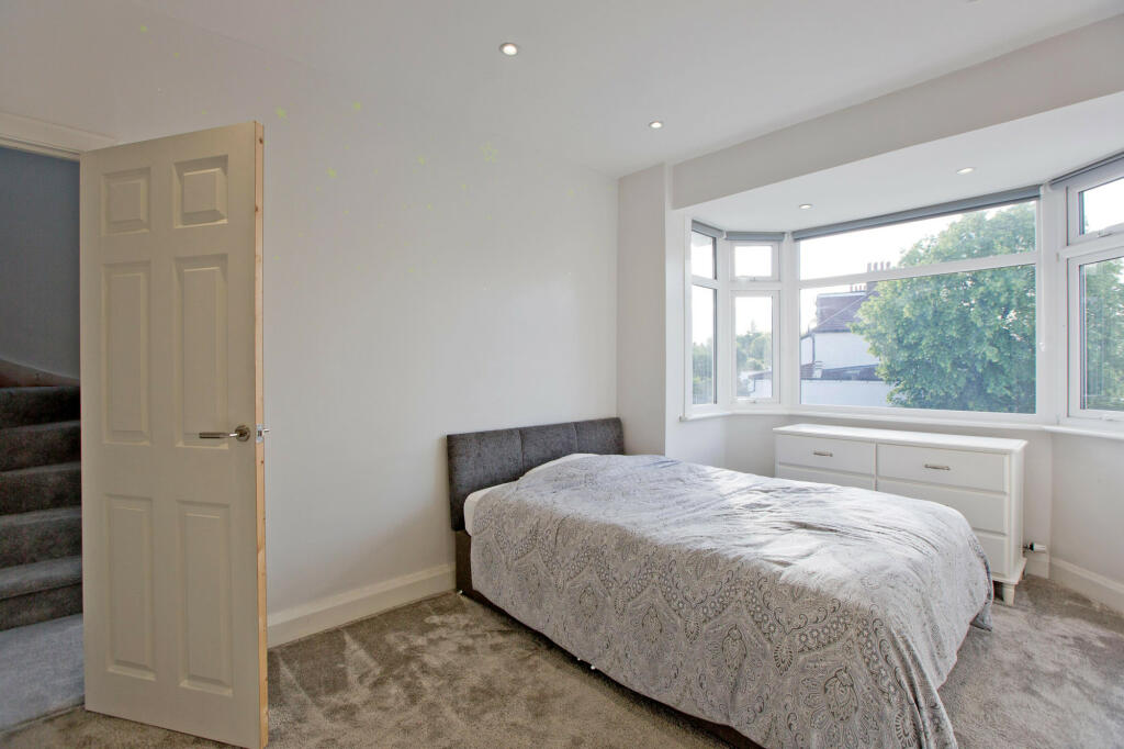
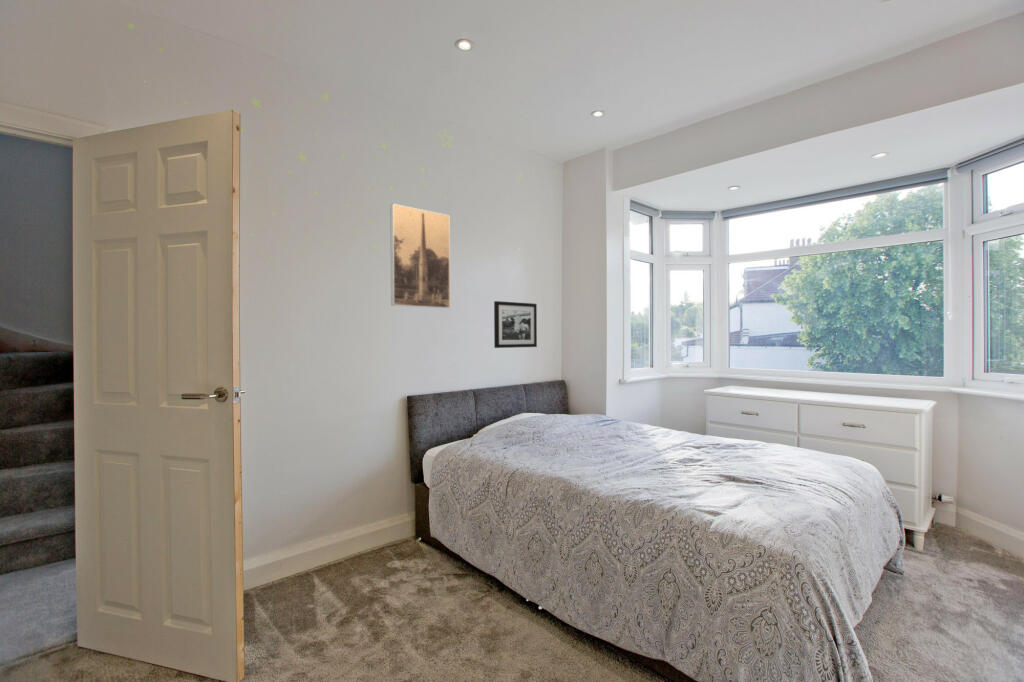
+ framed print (421, 258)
+ picture frame (516, 325)
